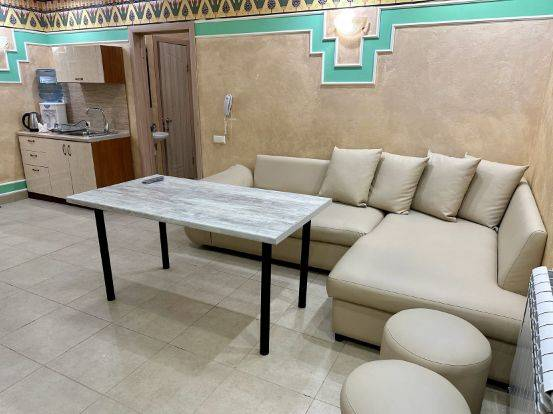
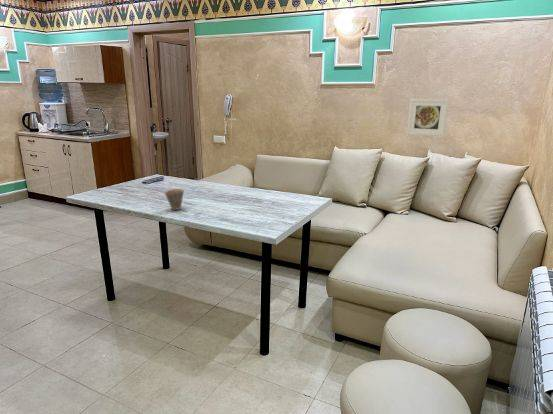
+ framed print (427, 117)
+ cup (174, 200)
